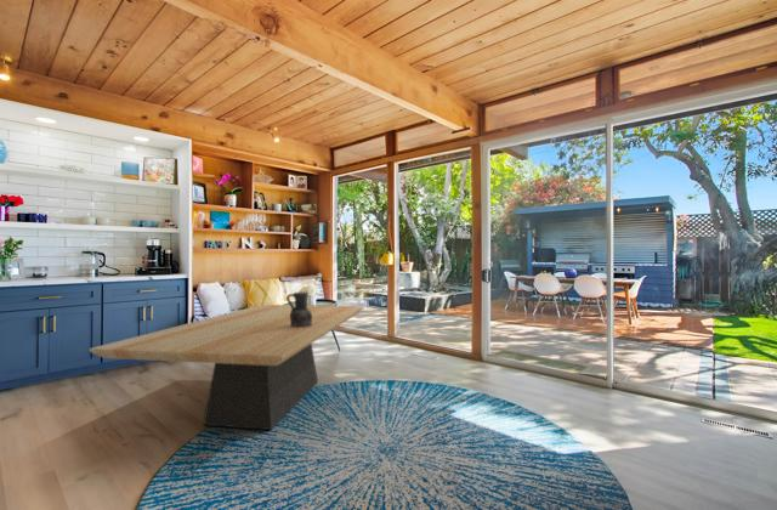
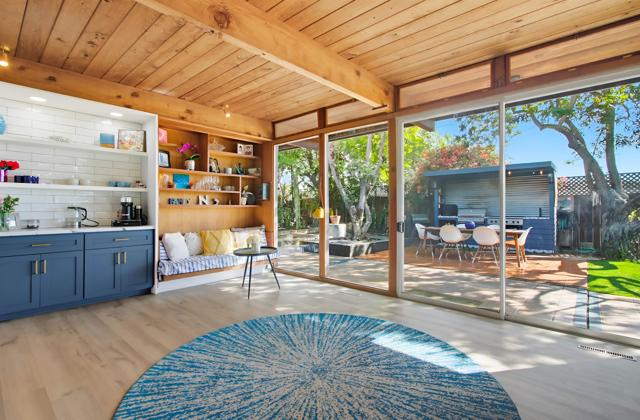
- vase (299, 308)
- dining table (268, 361)
